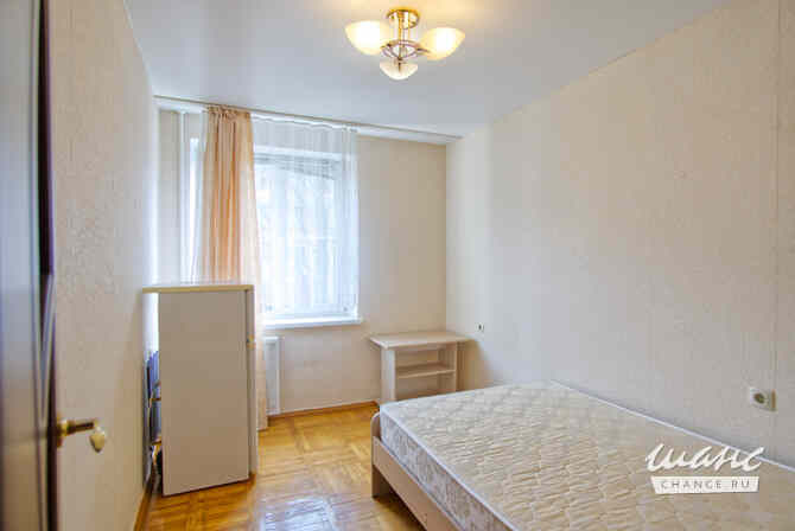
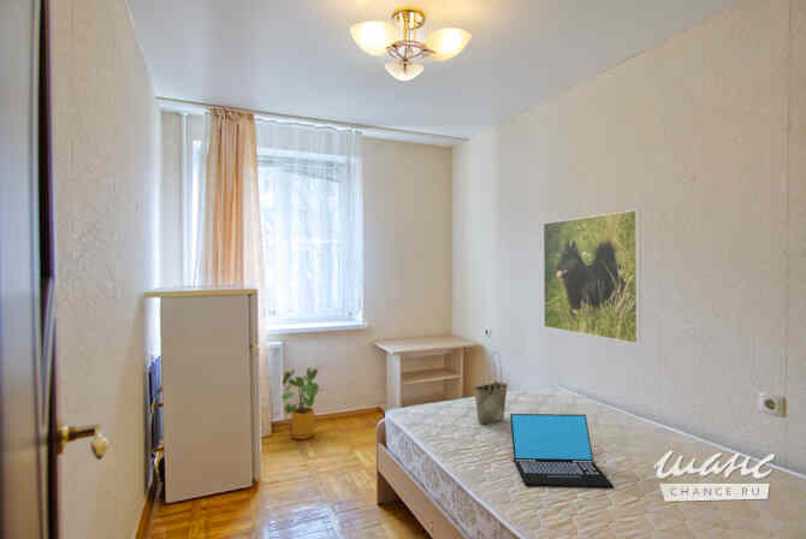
+ laptop (557, 446)
+ tote bag (491, 386)
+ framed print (586, 276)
+ house plant (300, 403)
